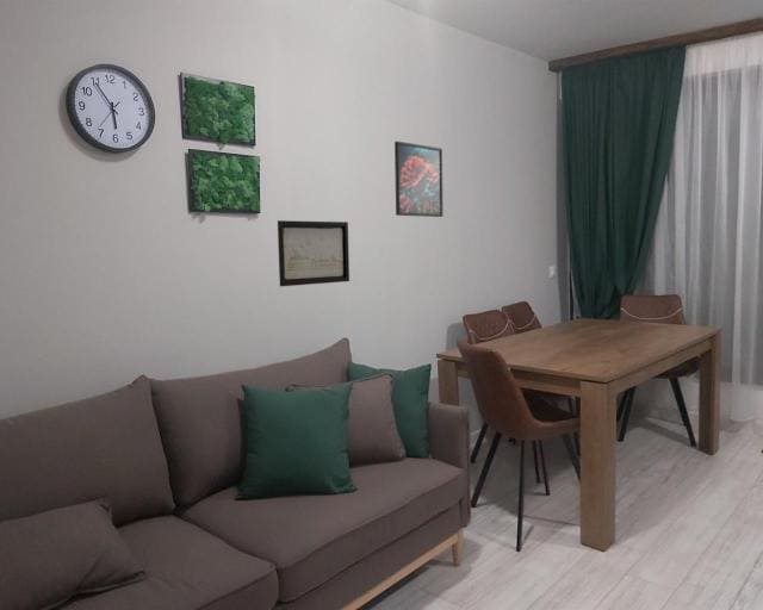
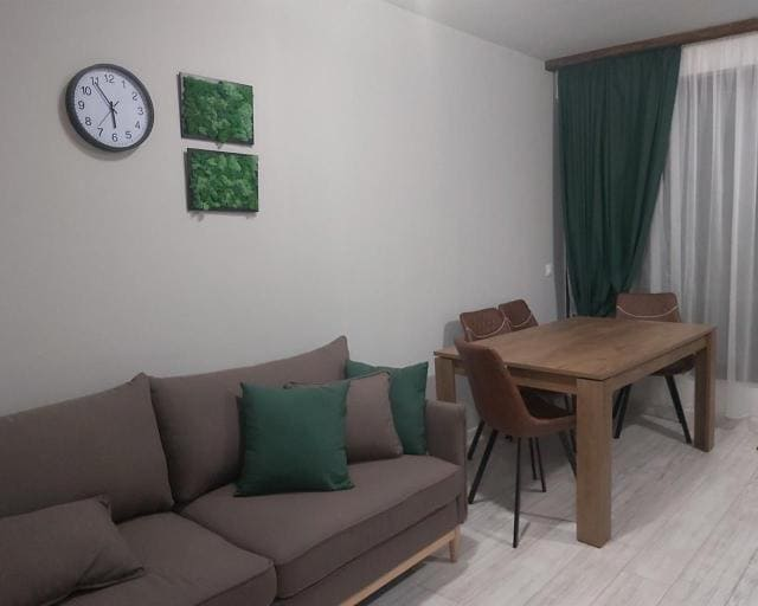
- wall art (315, 253)
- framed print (420, 180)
